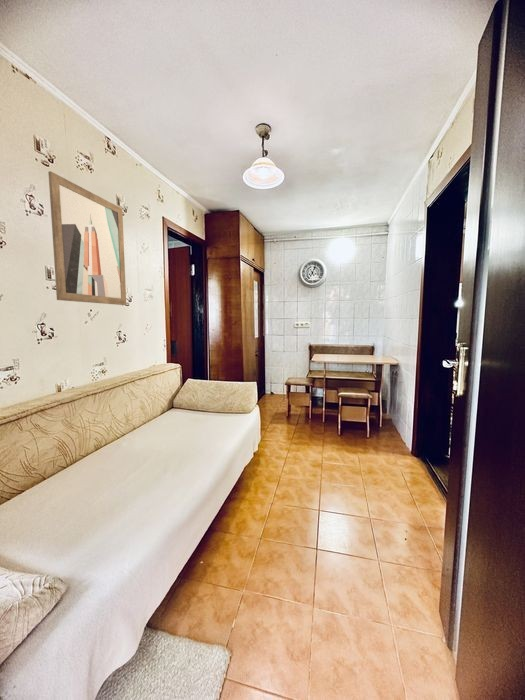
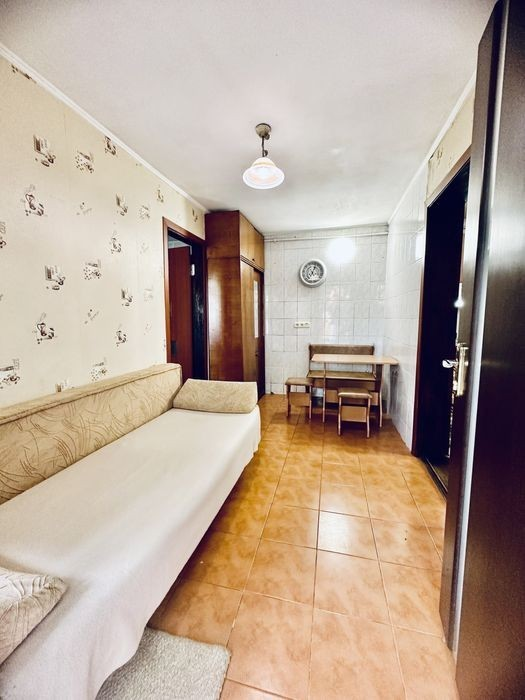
- wall art (93, 248)
